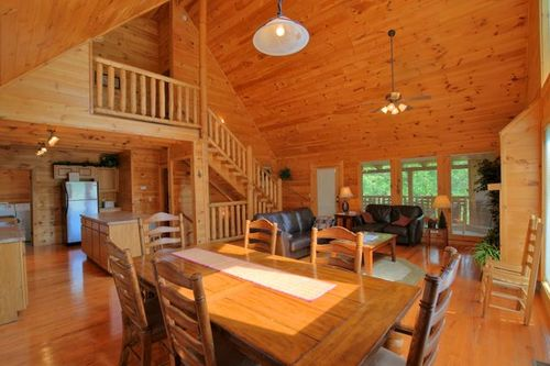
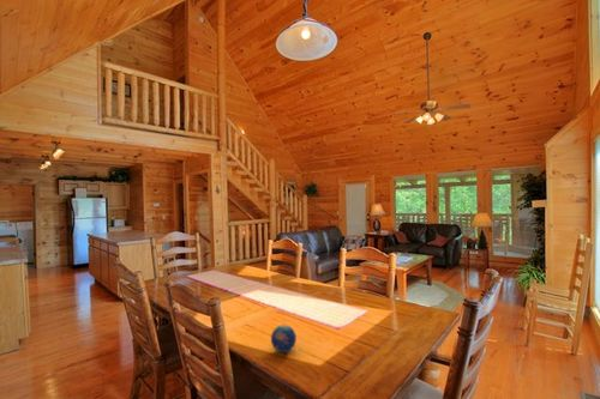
+ decorative orb (283, 338)
